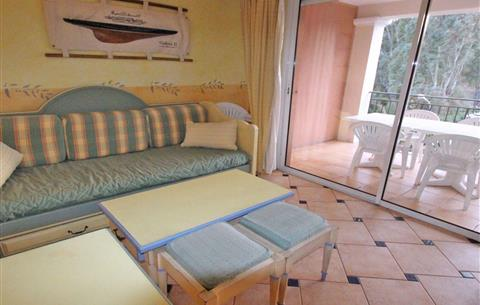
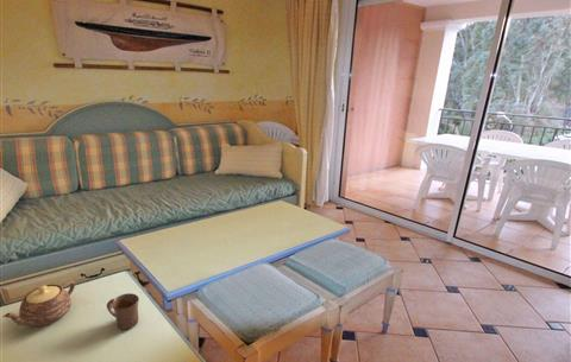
+ teapot (43, 303)
+ mug (123, 310)
